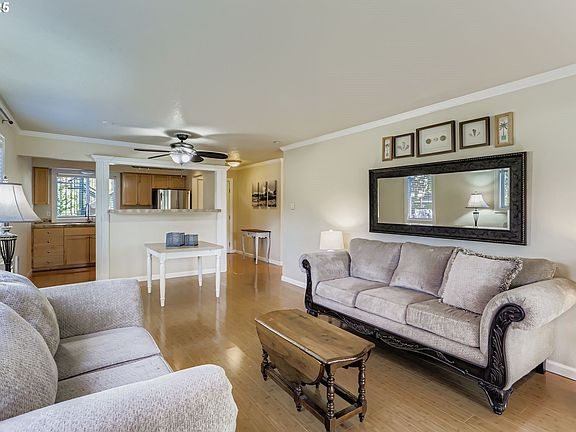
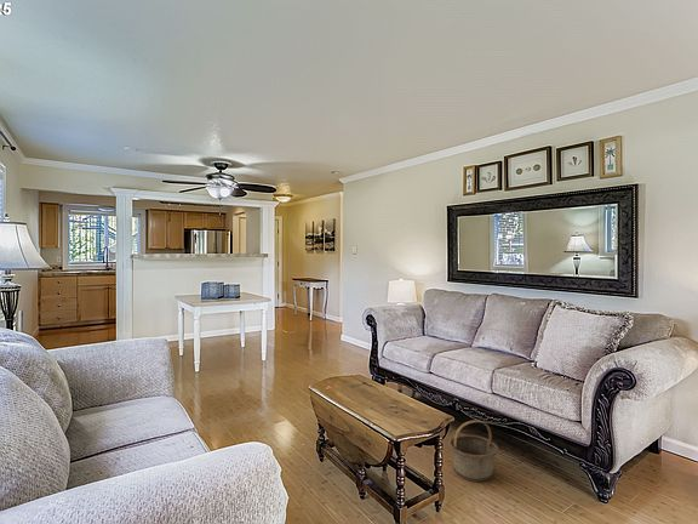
+ basket (473, 446)
